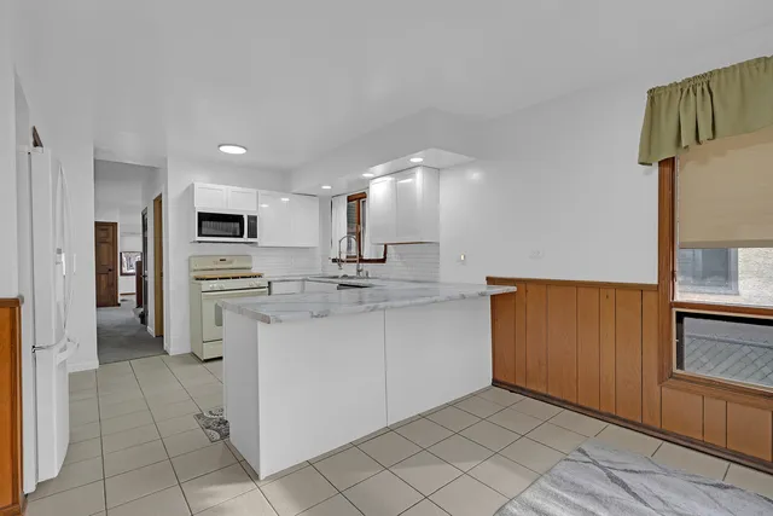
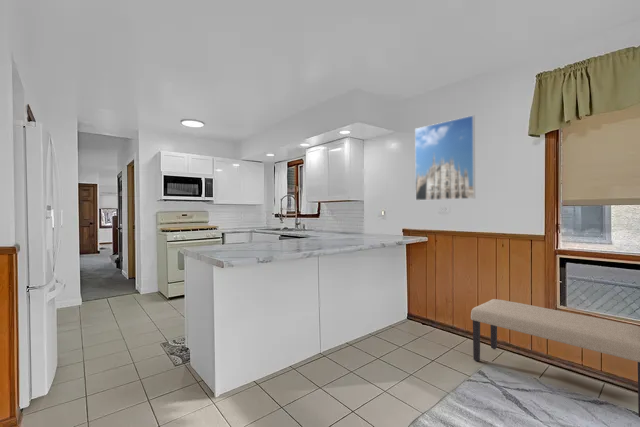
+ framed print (443, 161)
+ bench (553, 340)
